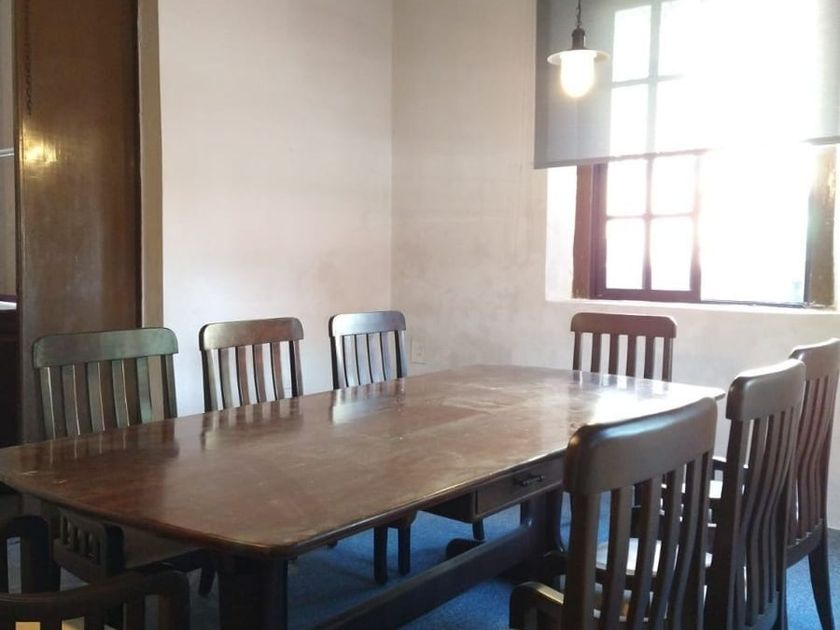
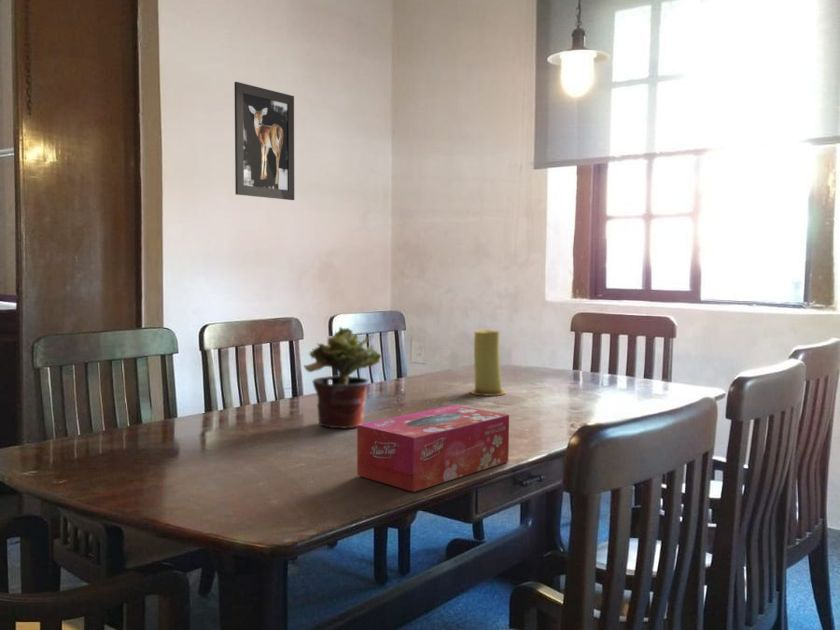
+ wall art (265, 143)
+ tissue box (435, 443)
+ candle (487, 361)
+ potted plant (344, 374)
